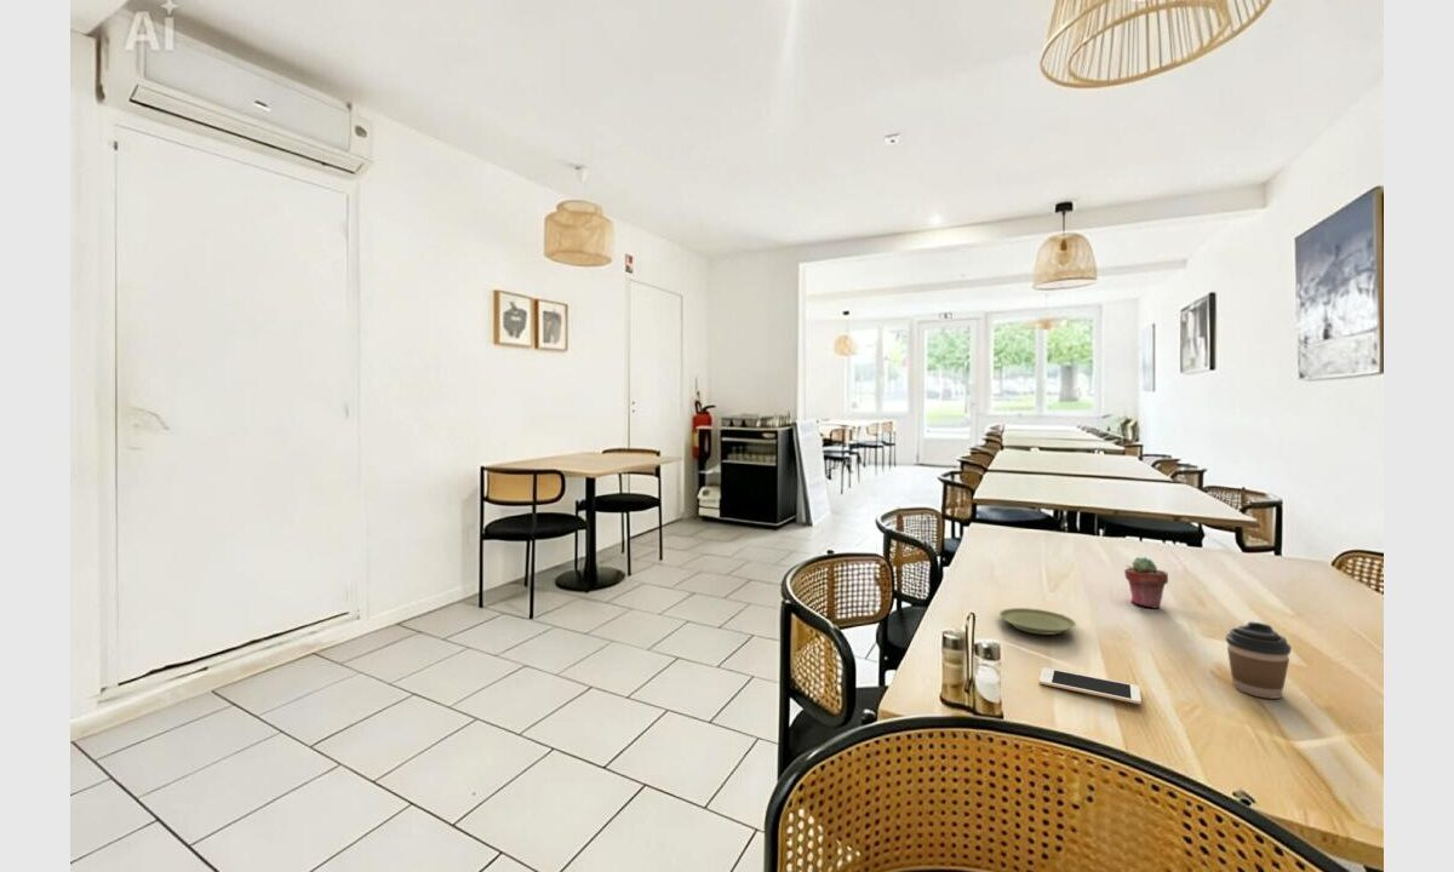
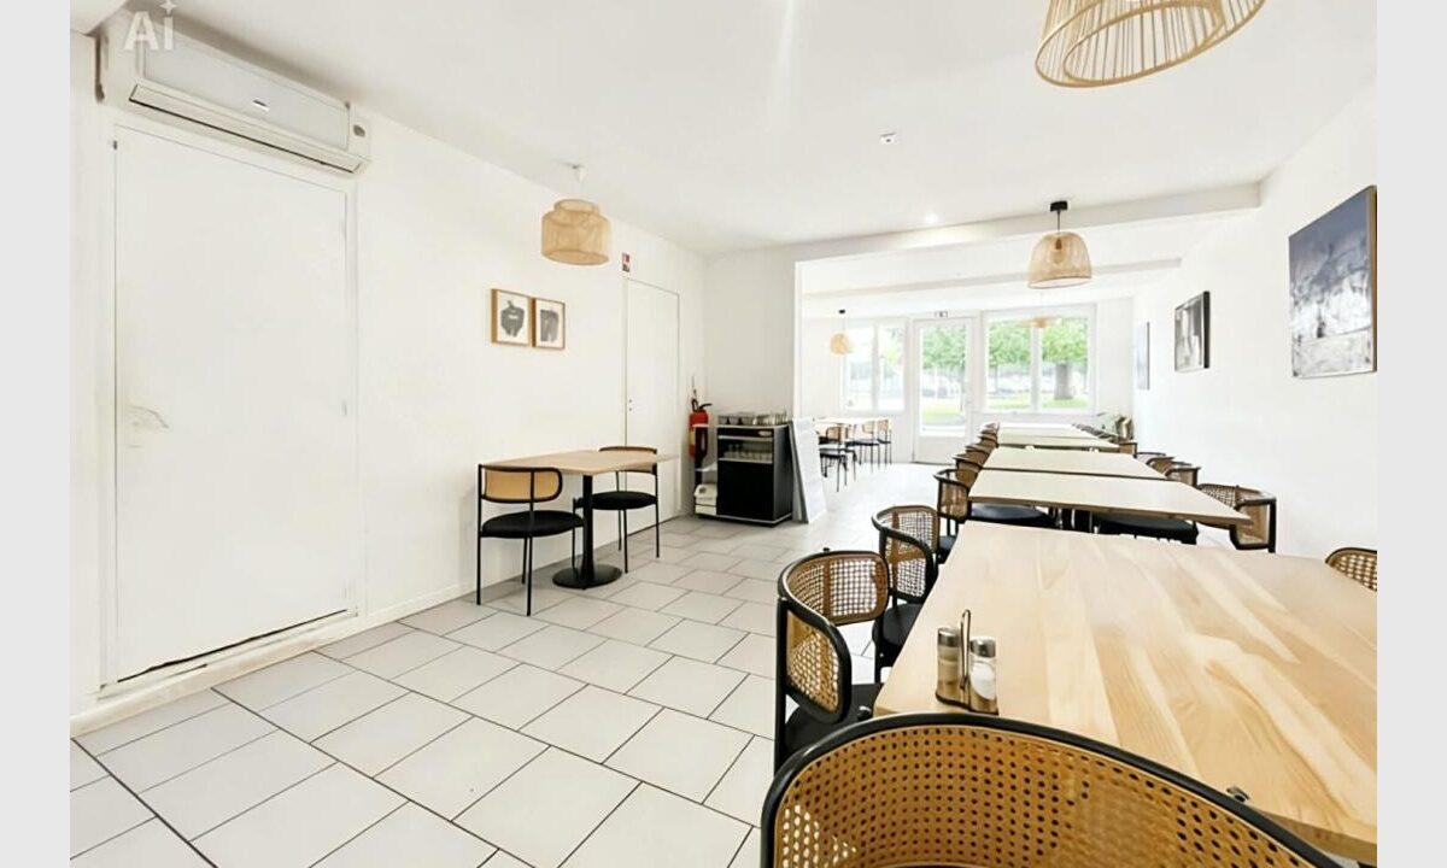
- cell phone (1088, 684)
- potted succulent (1145, 580)
- plate (1036, 623)
- coffee cup (1256, 658)
